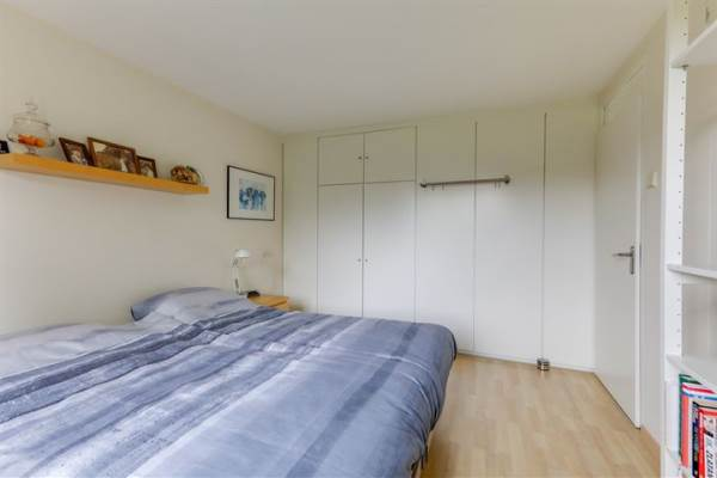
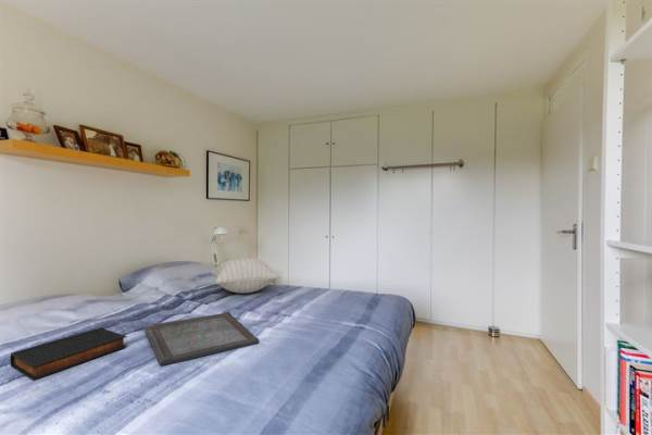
+ pillow (243, 274)
+ book (72, 349)
+ serving tray (199, 334)
